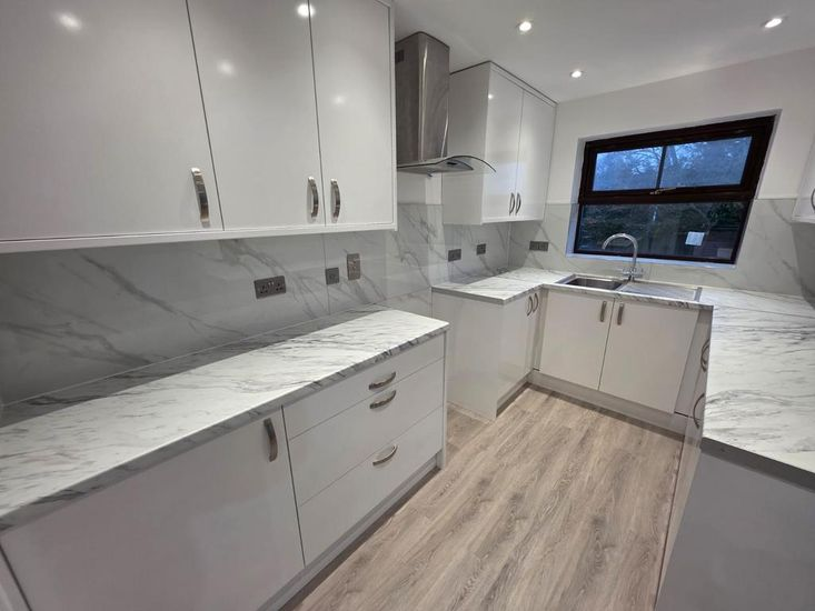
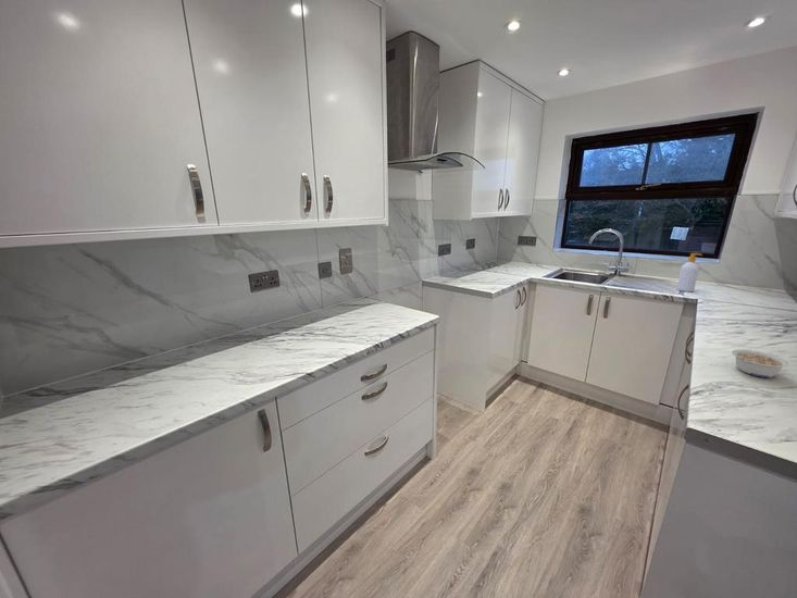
+ soap bottle (689, 272)
+ legume (757, 363)
